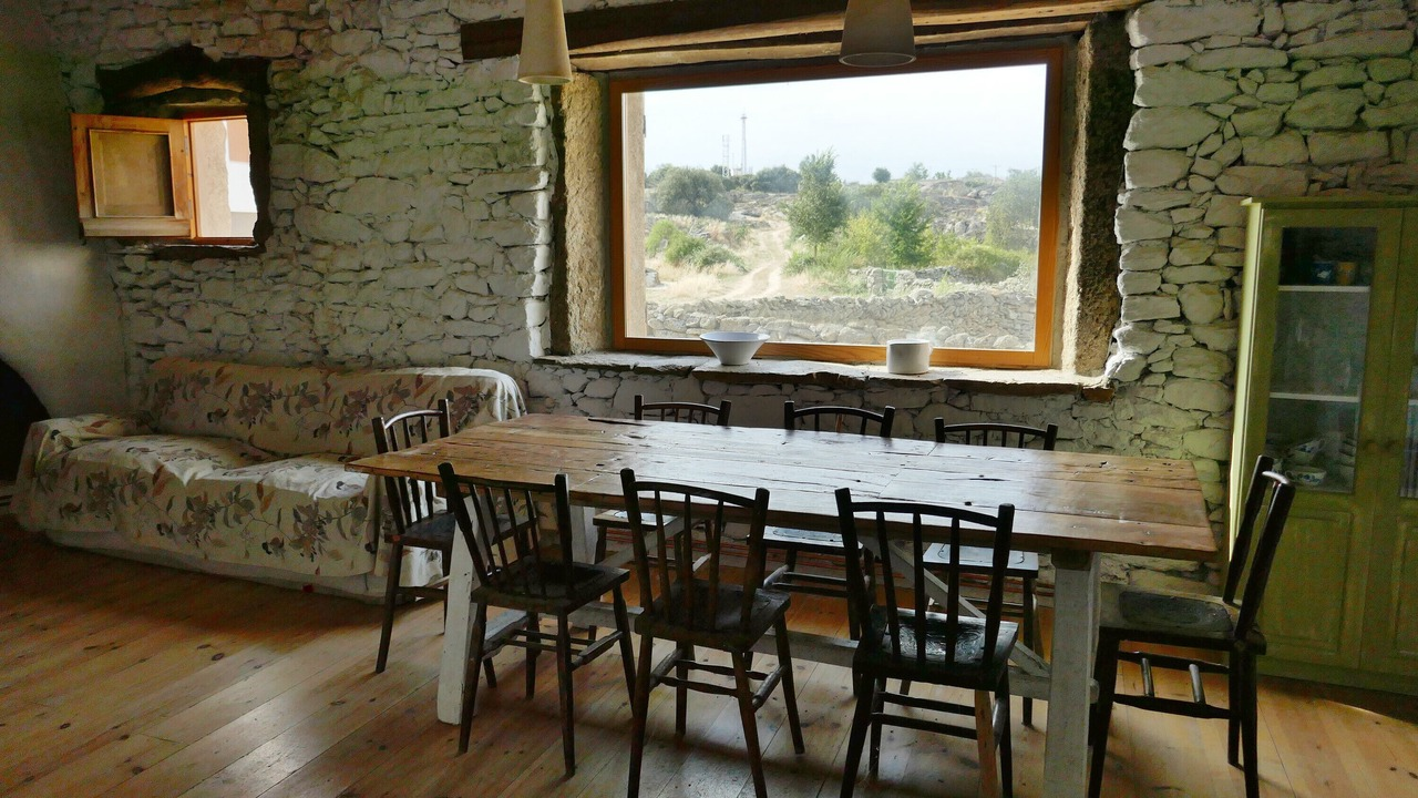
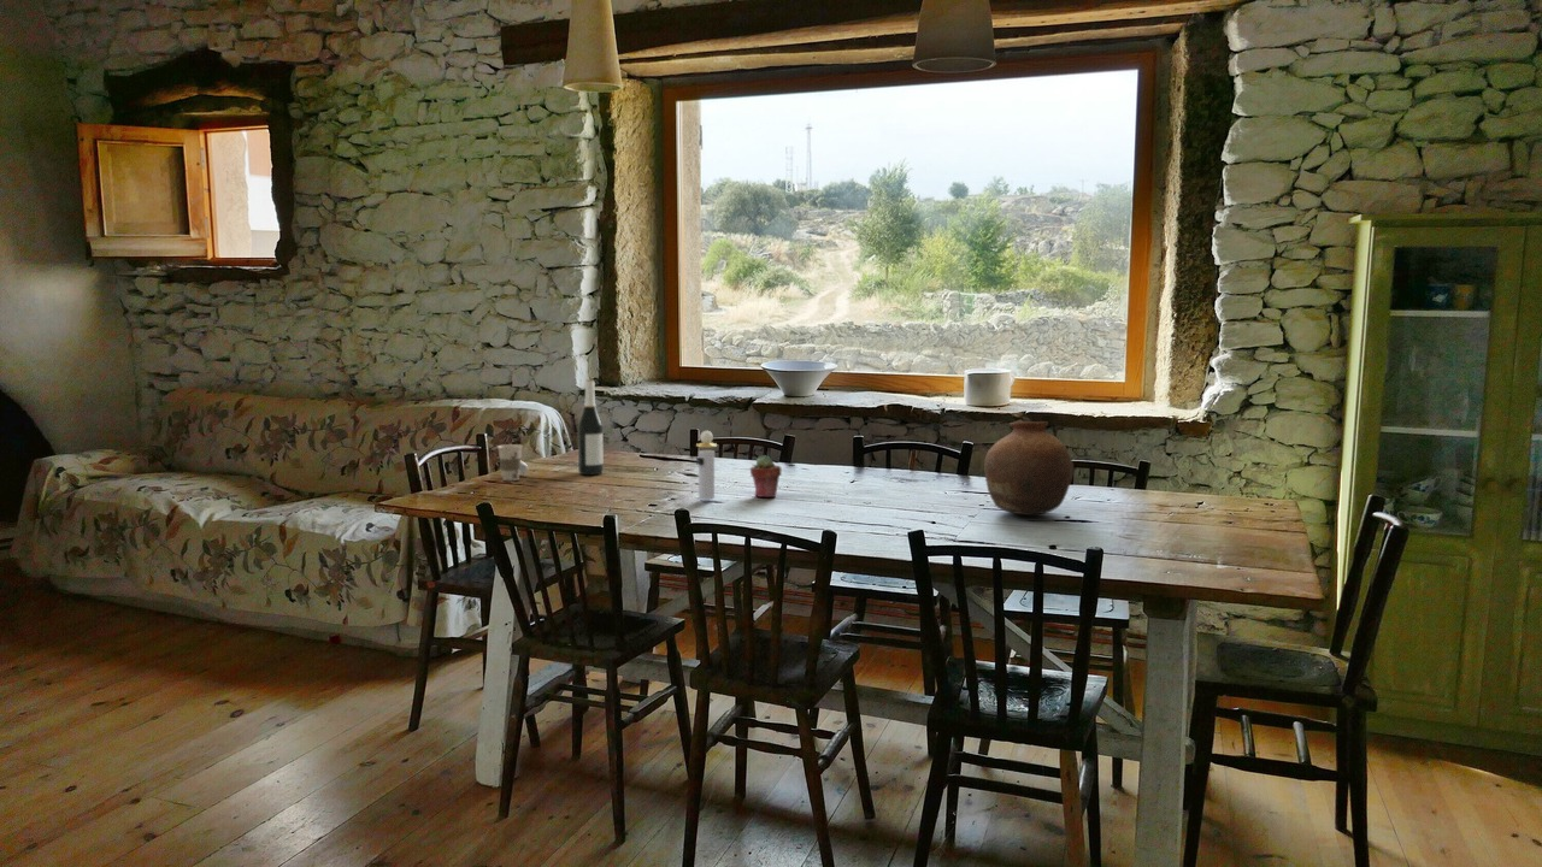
+ perfume bottle (706, 465)
+ potted succulent (765, 474)
+ cup (512, 461)
+ wine bottle (590, 426)
+ pottery (1028, 467)
